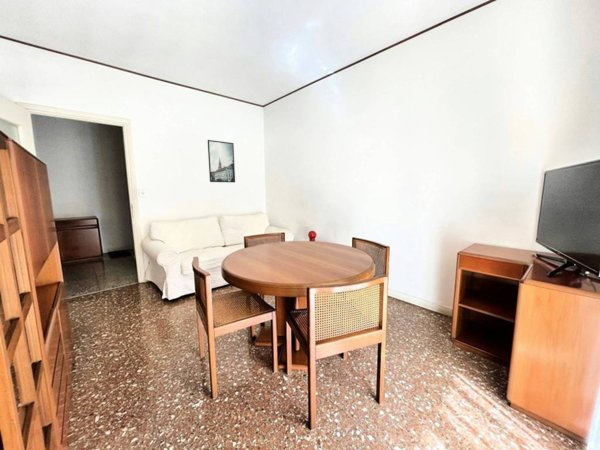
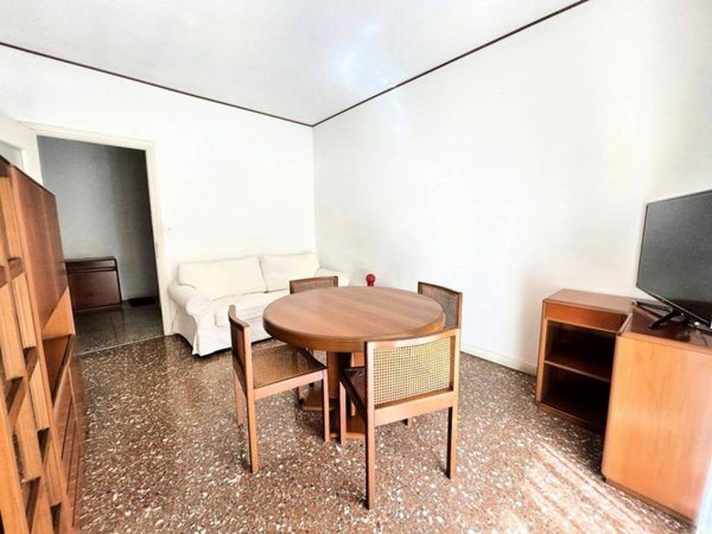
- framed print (221, 162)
